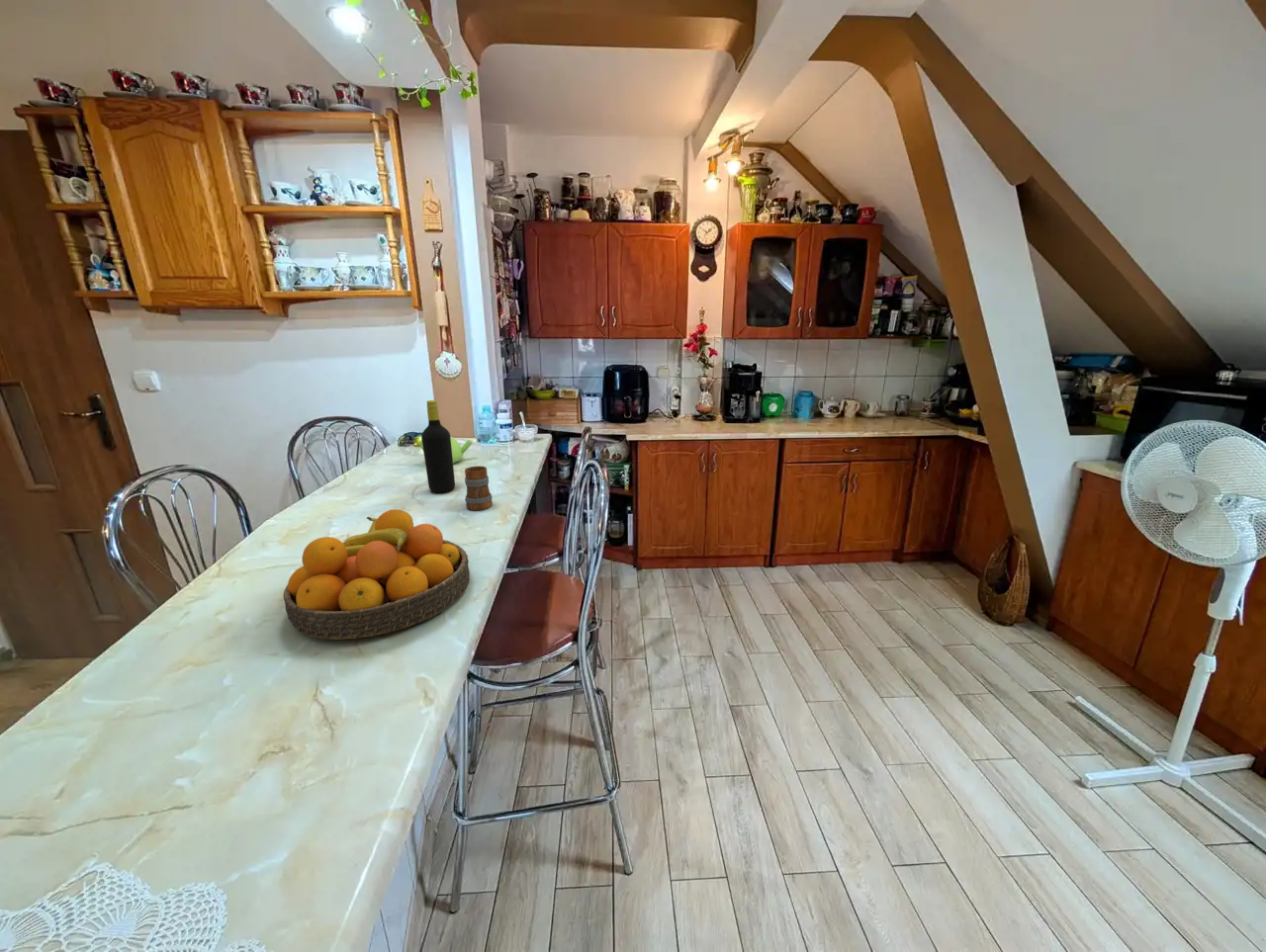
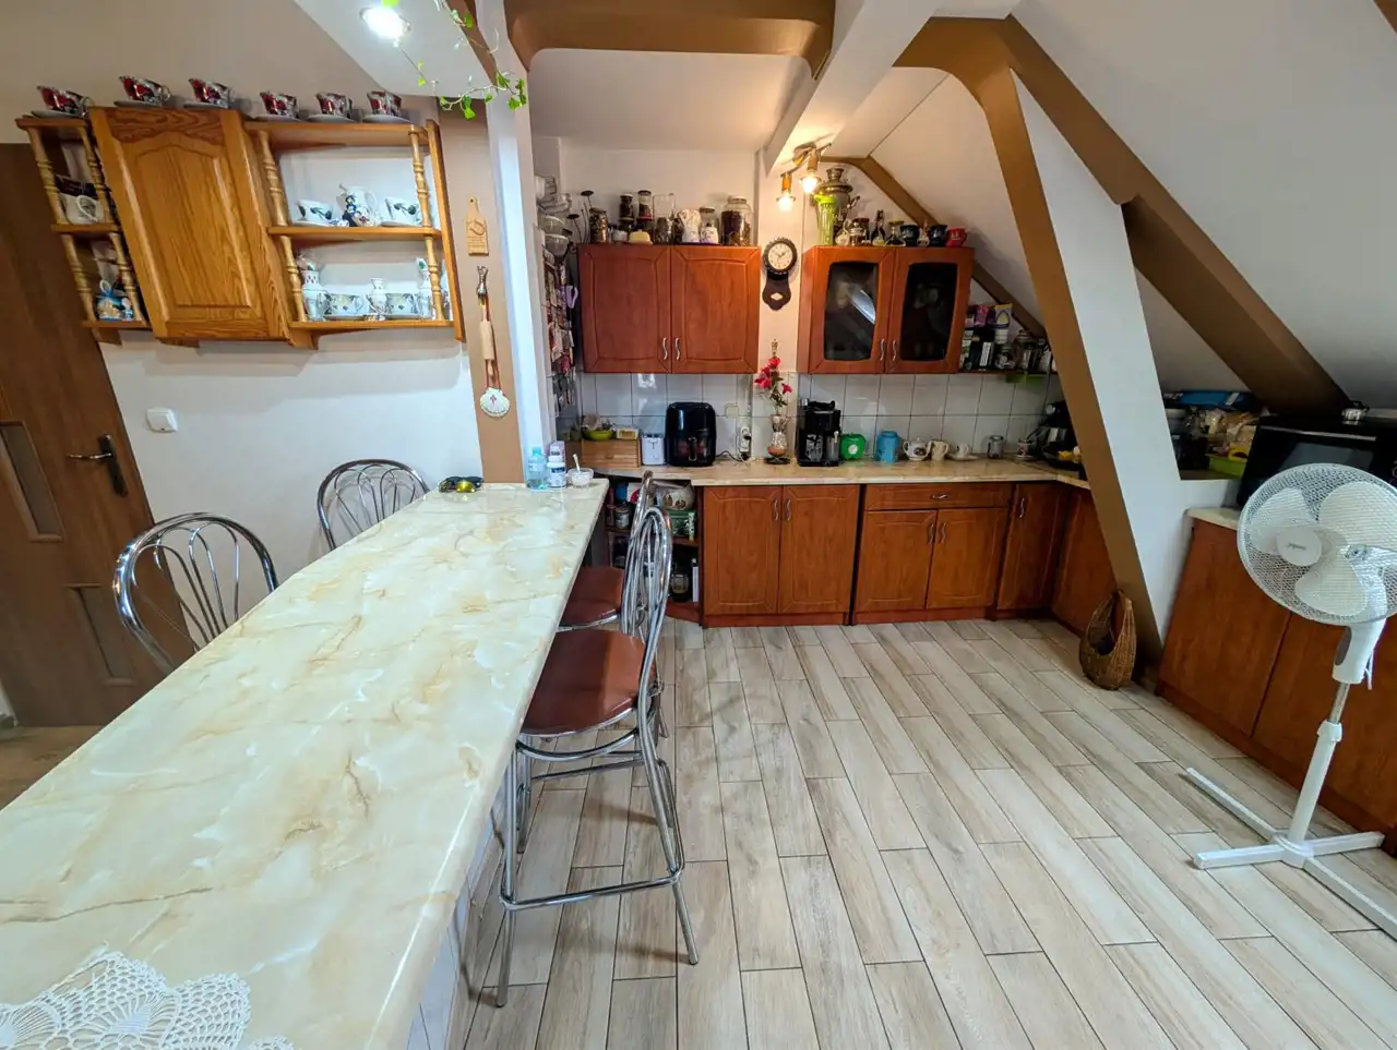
- teapot (451, 447)
- fruit bowl (379, 559)
- mug (475, 486)
- bottle (437, 446)
